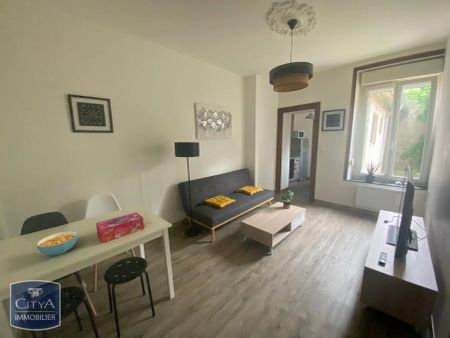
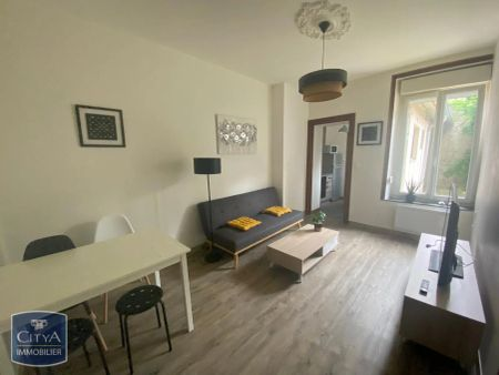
- tissue box (120, 226)
- cereal bowl (59, 245)
